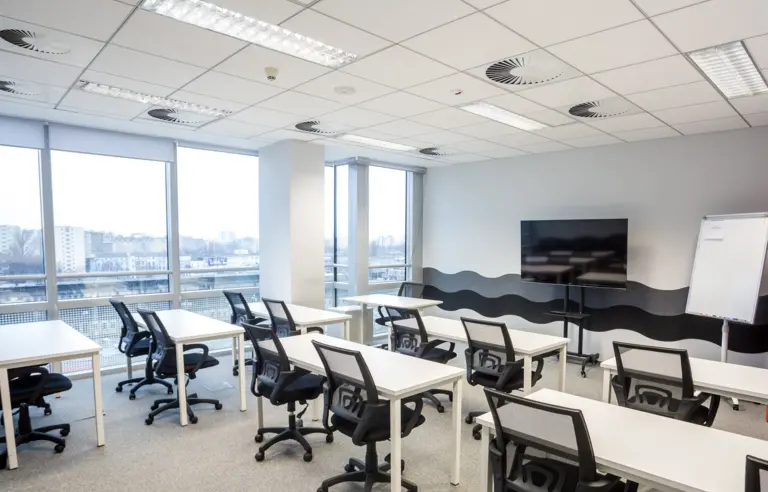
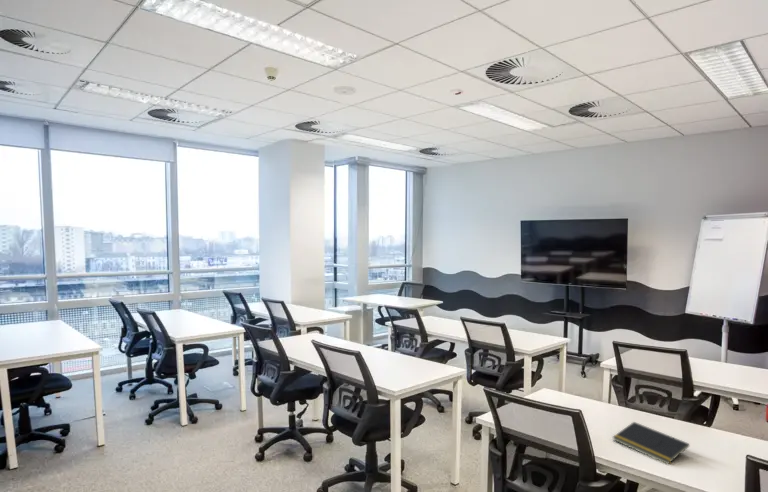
+ notepad (649, 441)
